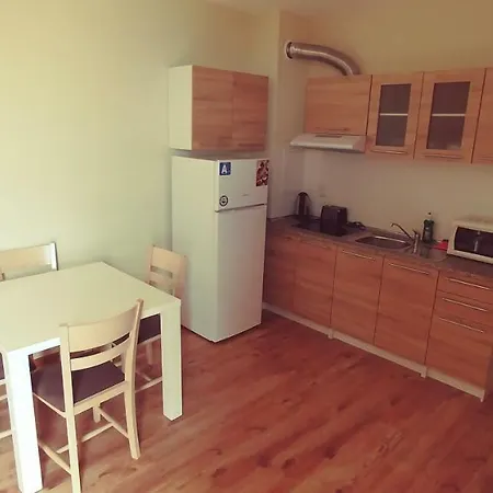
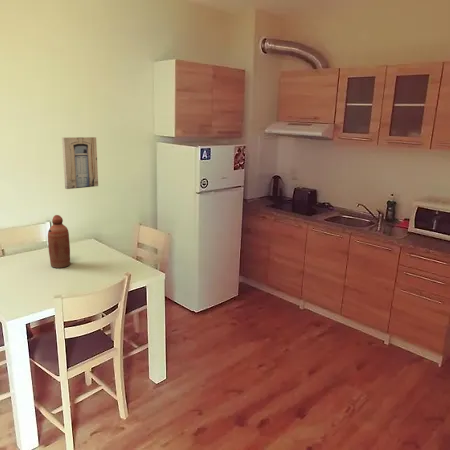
+ wall art (80, 162)
+ bottle (58, 240)
